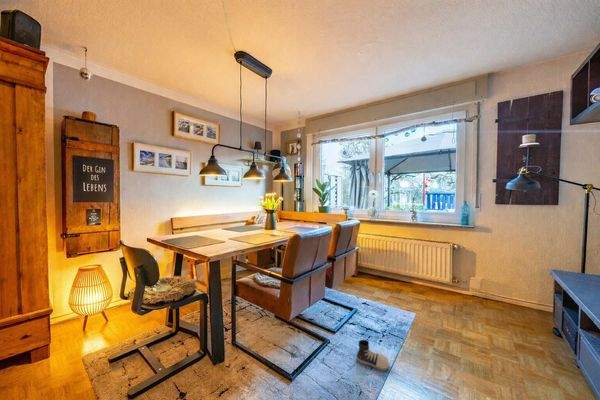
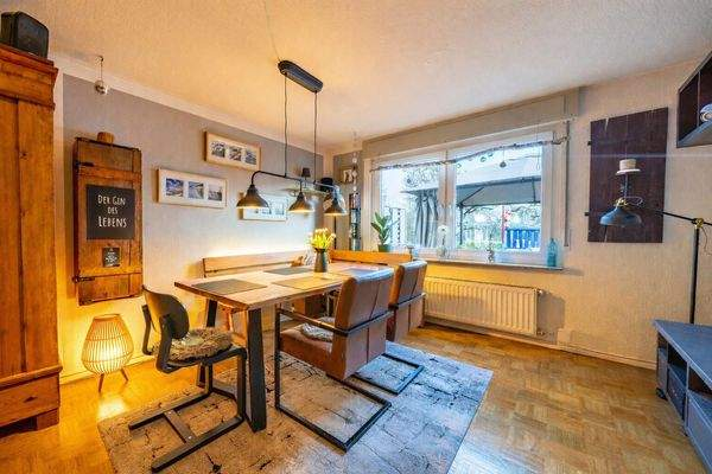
- shoe (372, 353)
